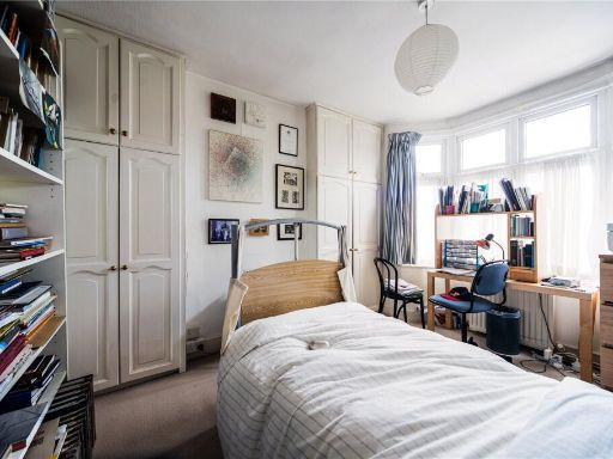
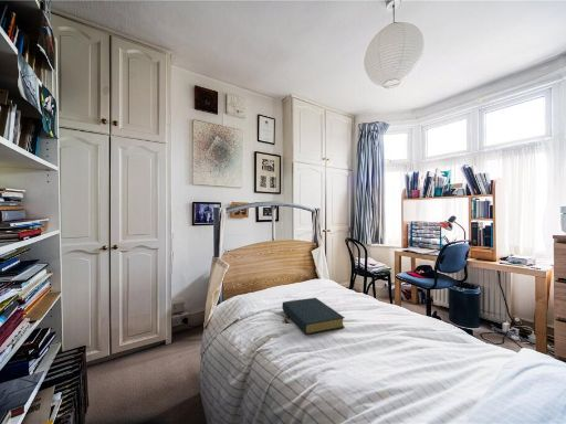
+ hardback book (311, 314)
